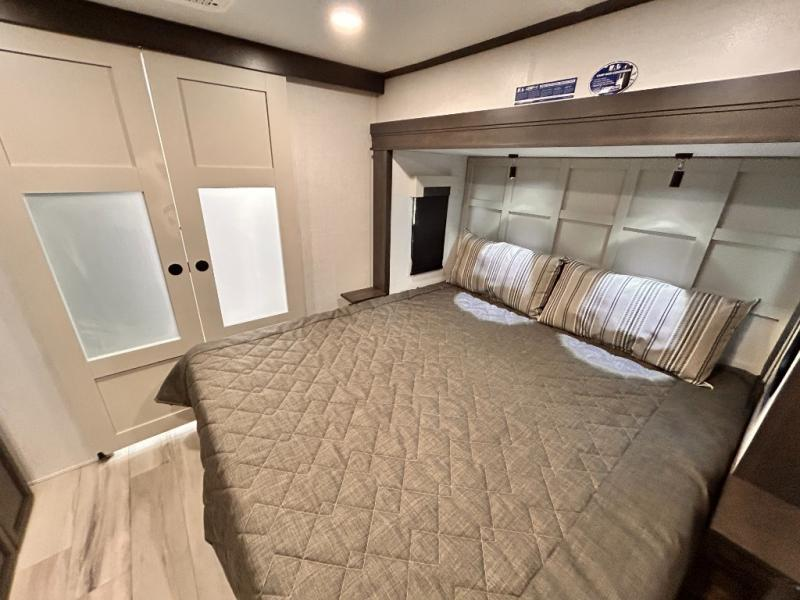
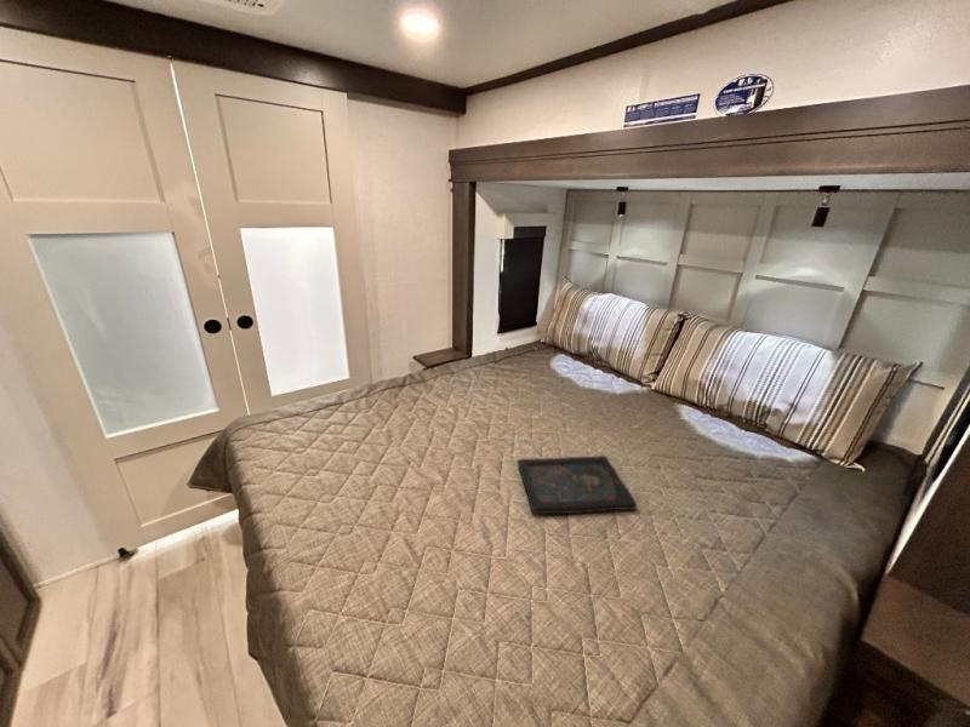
+ tray (572, 482)
